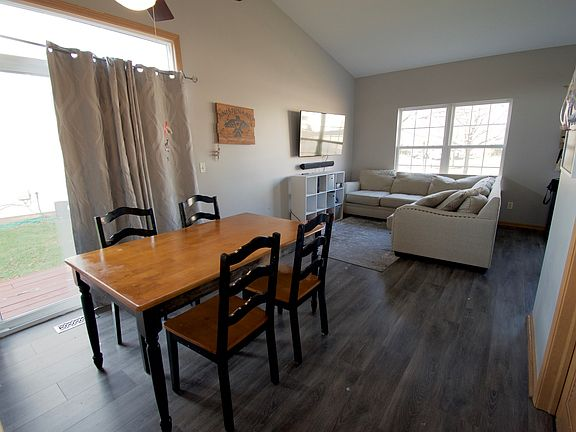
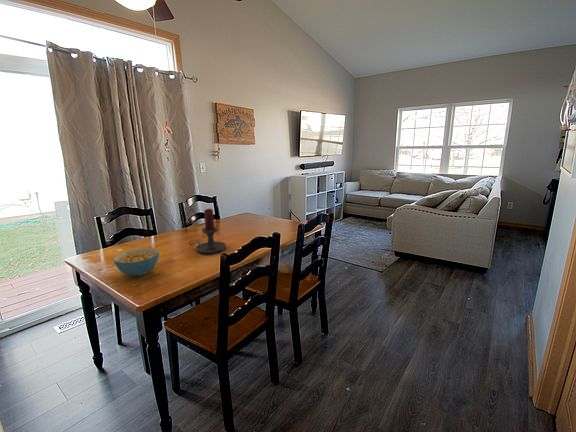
+ candle holder (205, 229)
+ cereal bowl (138, 264)
